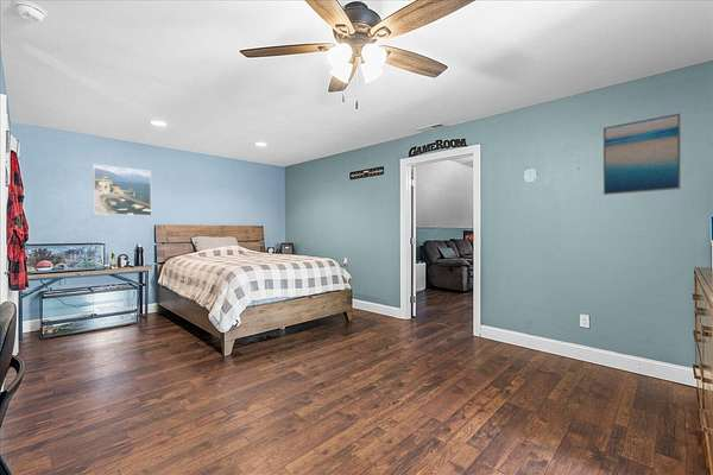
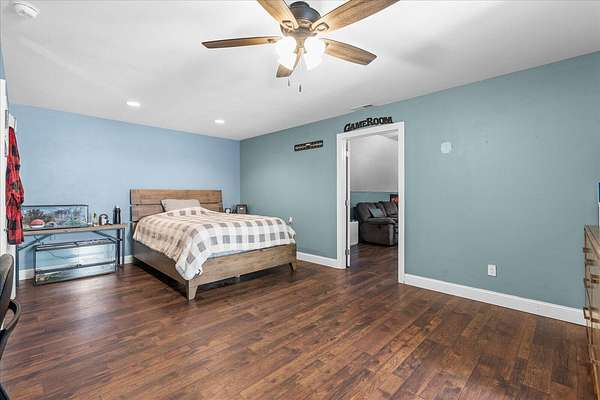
- wall art (639, 157)
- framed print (124, 191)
